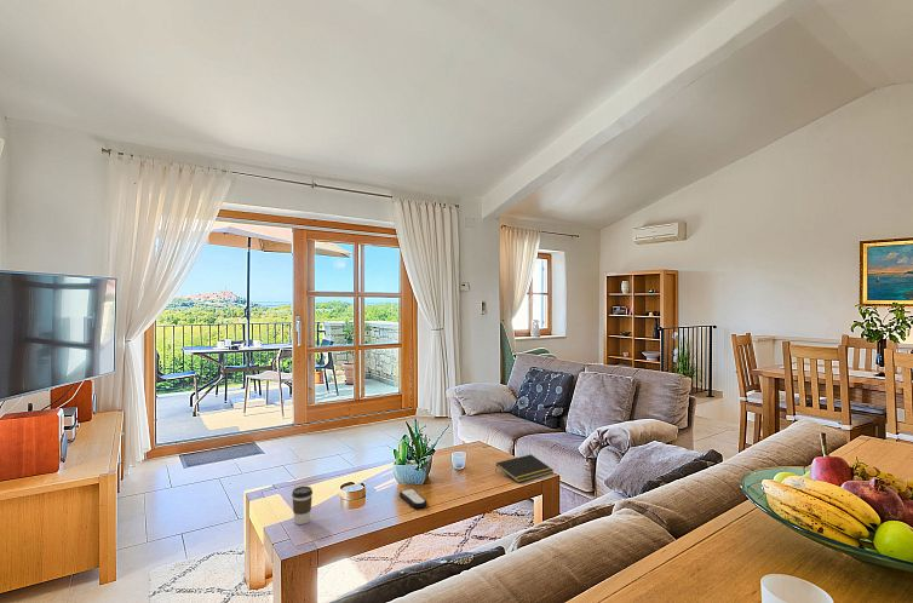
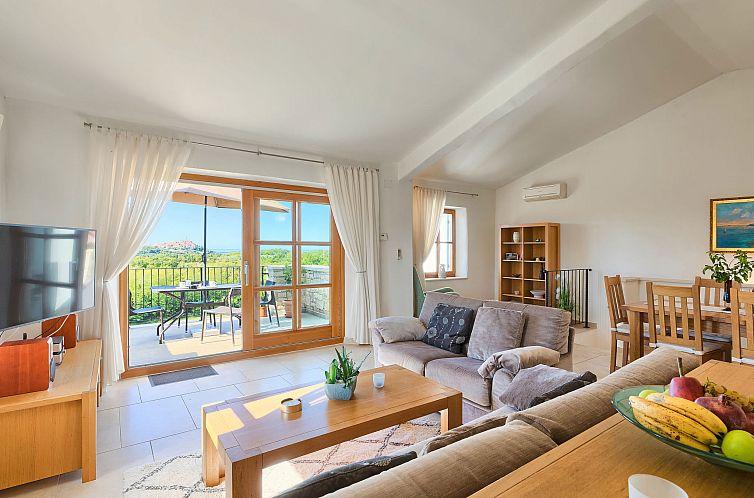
- coffee cup (302, 505)
- remote control (413, 498)
- notepad (524, 467)
